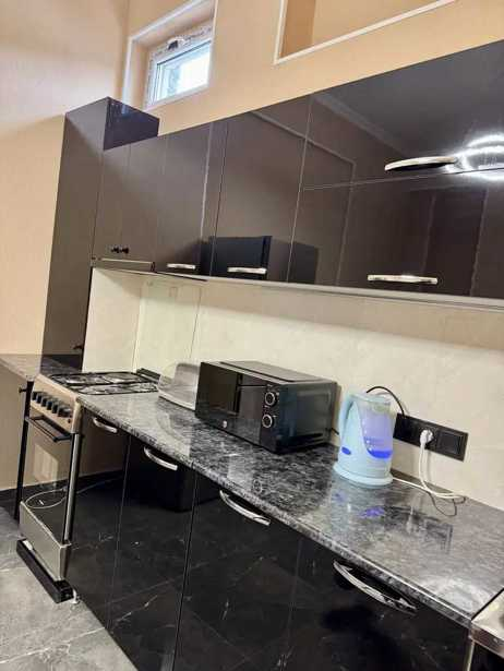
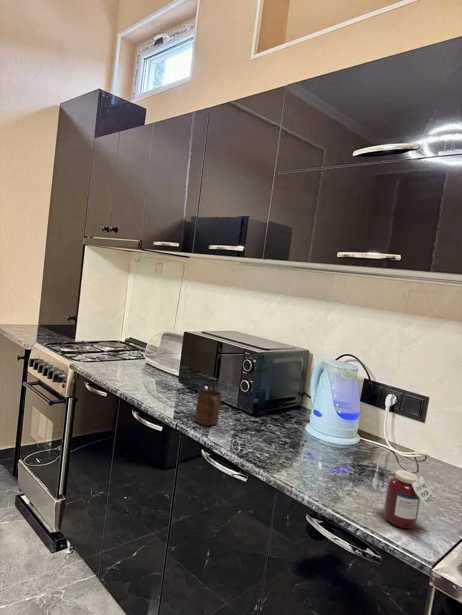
+ jar (409, 500)
+ cup (210, 408)
